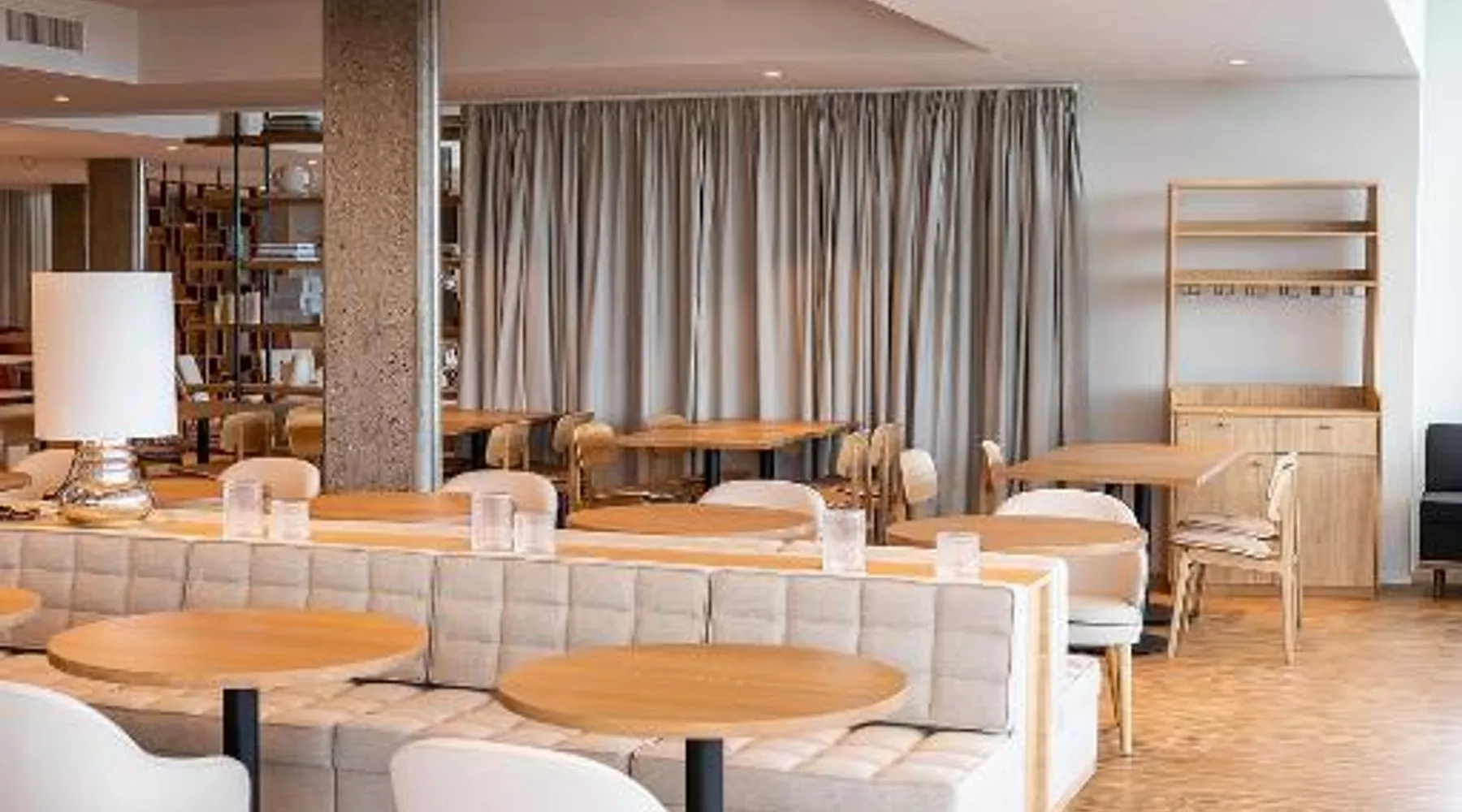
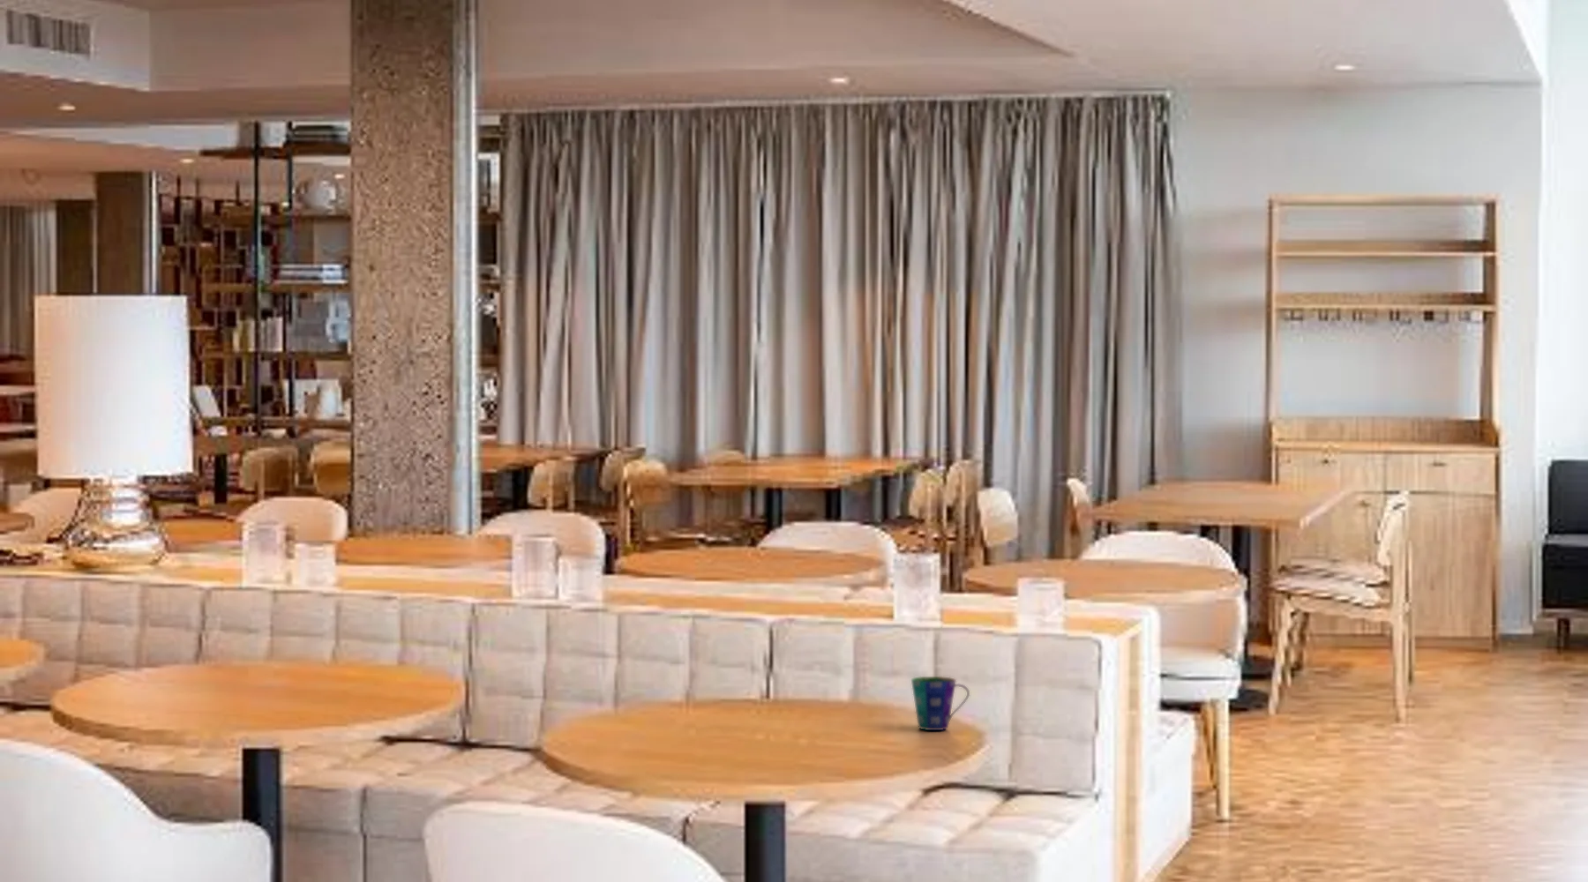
+ cup (940, 704)
